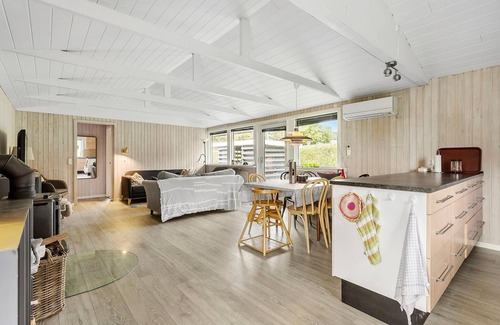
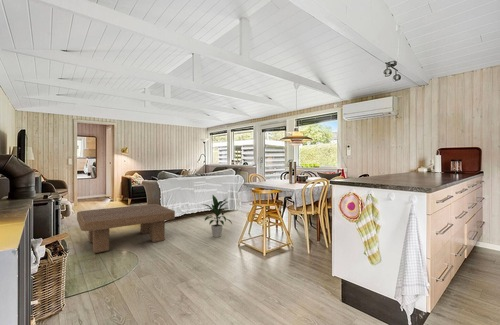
+ indoor plant (218, 215)
+ coffee table (126, 225)
